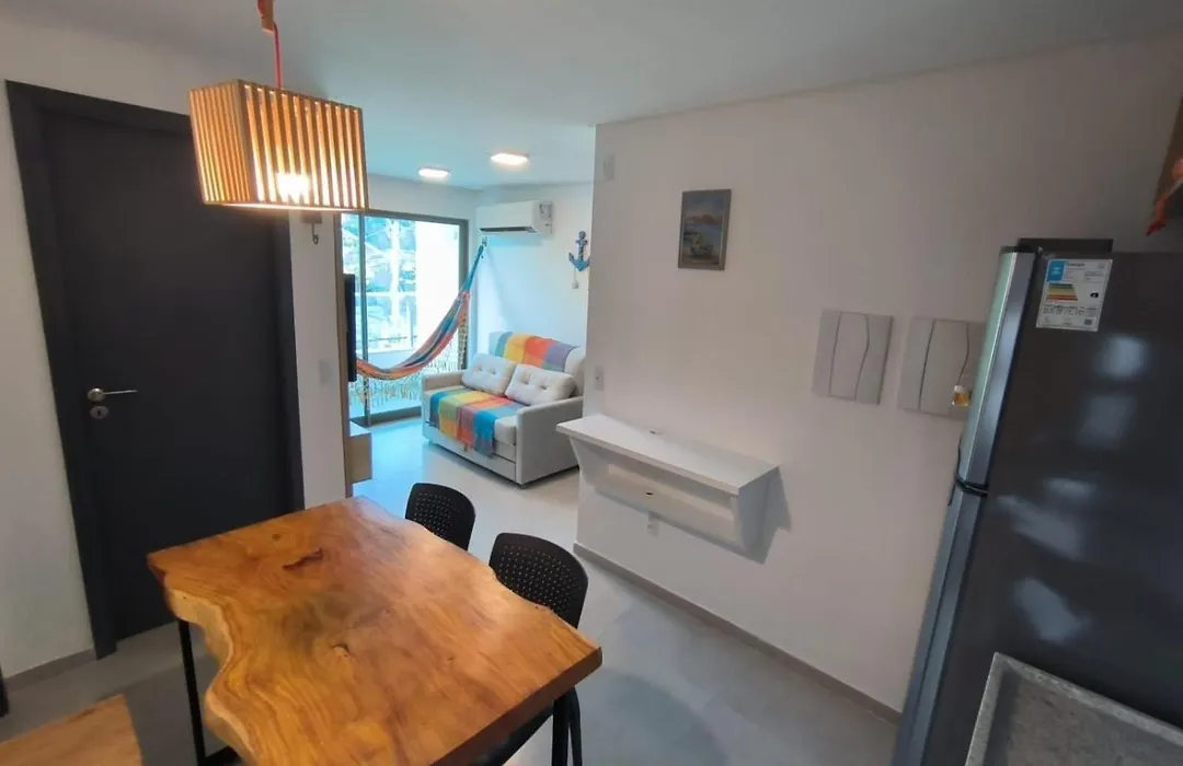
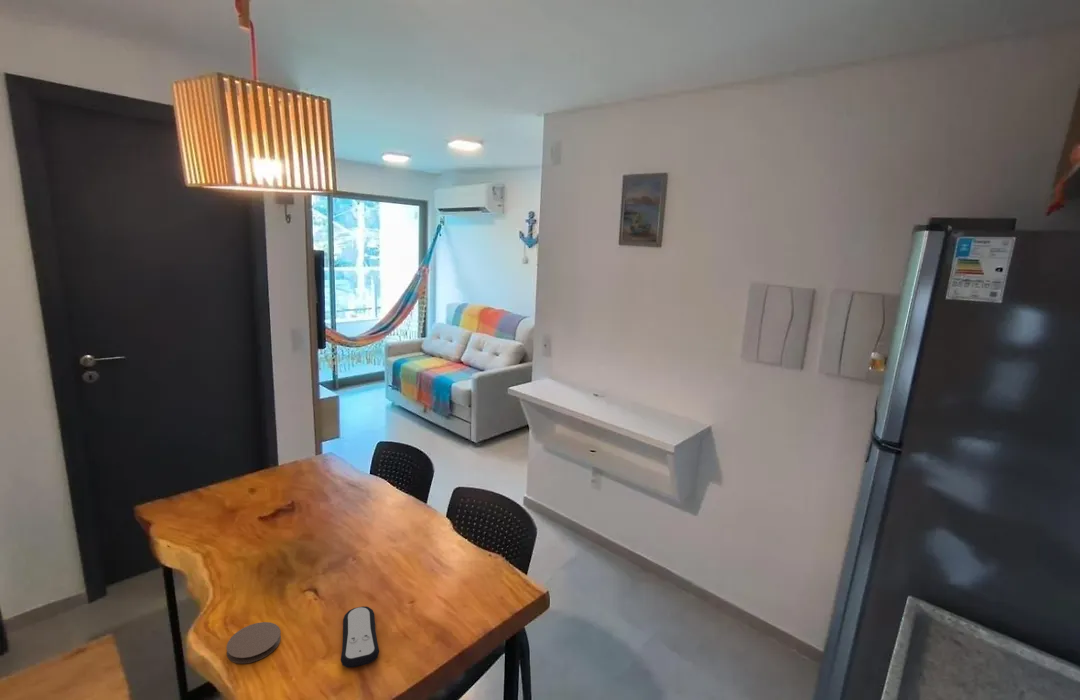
+ coaster (254, 641)
+ remote control (359, 634)
